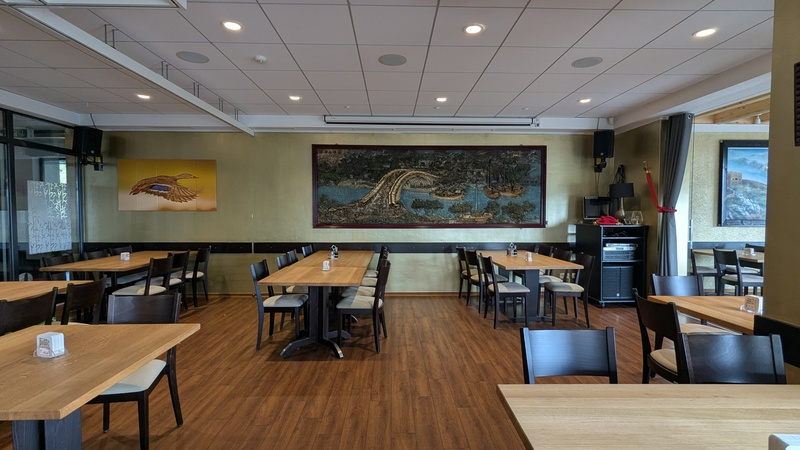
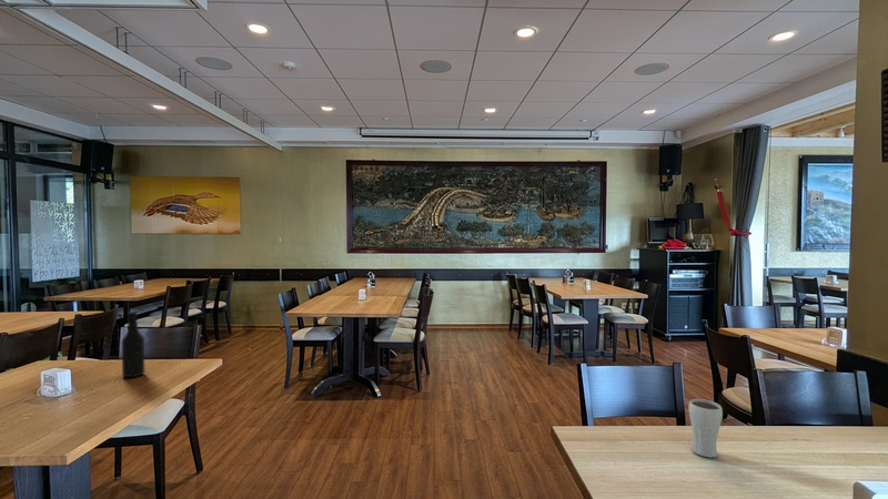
+ bottle (132, 343)
+ drinking glass (705, 428)
